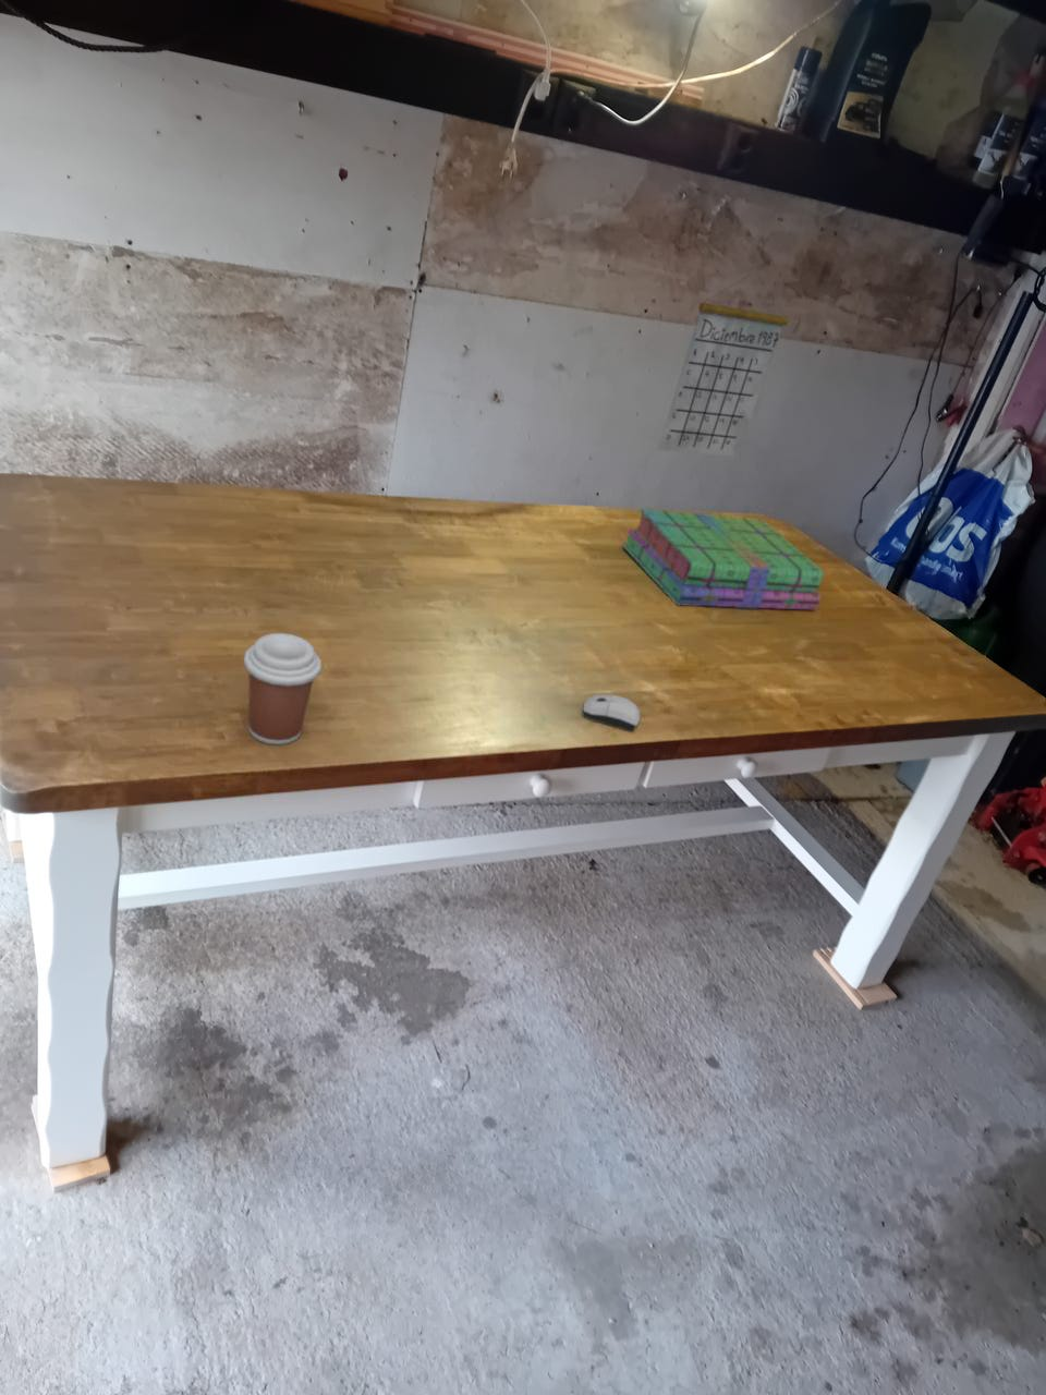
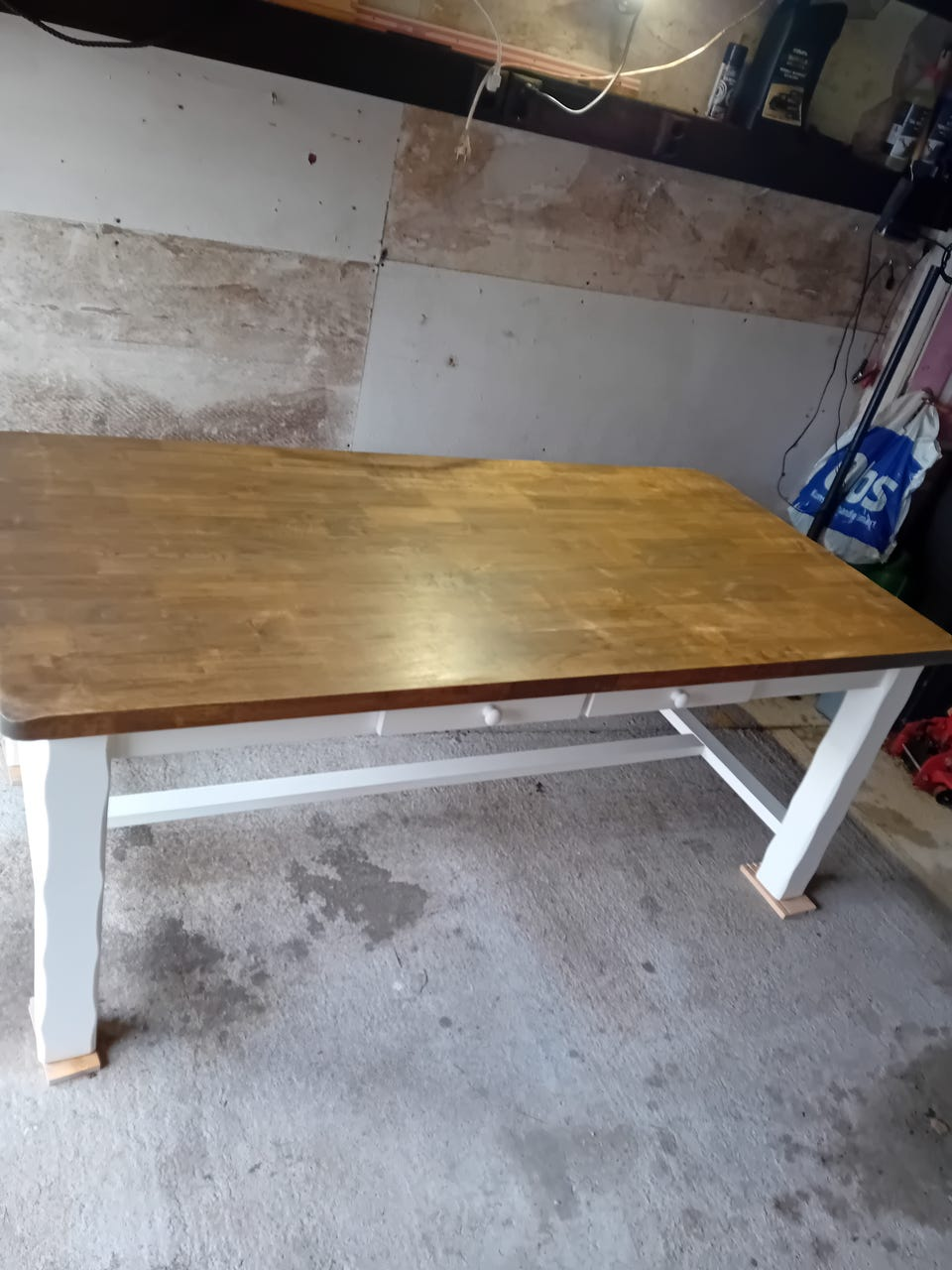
- calendar (726, 366)
- computer mouse (612, 708)
- coffee cup (279, 689)
- stack of books (723, 559)
